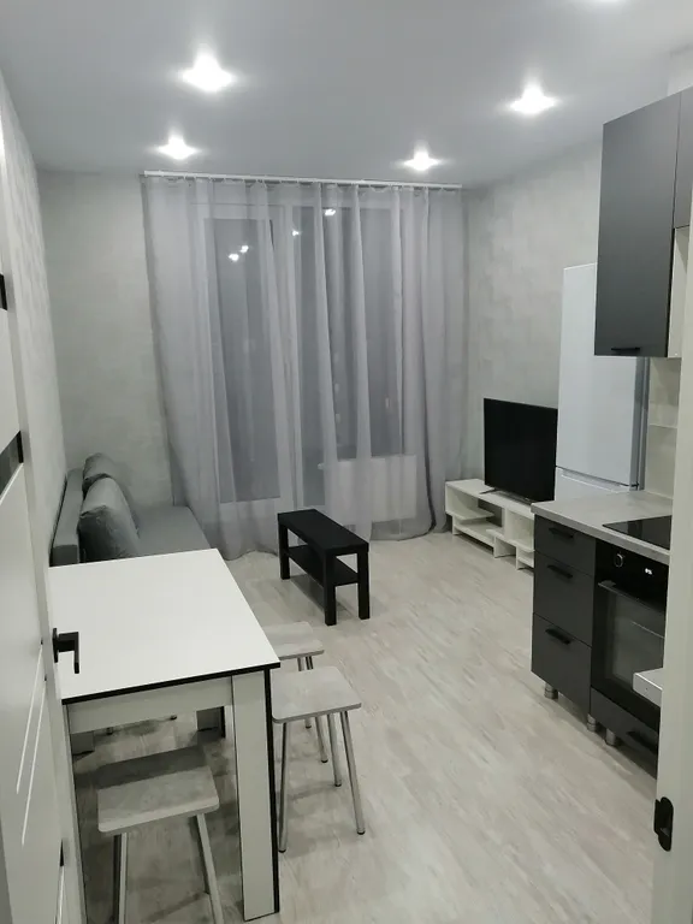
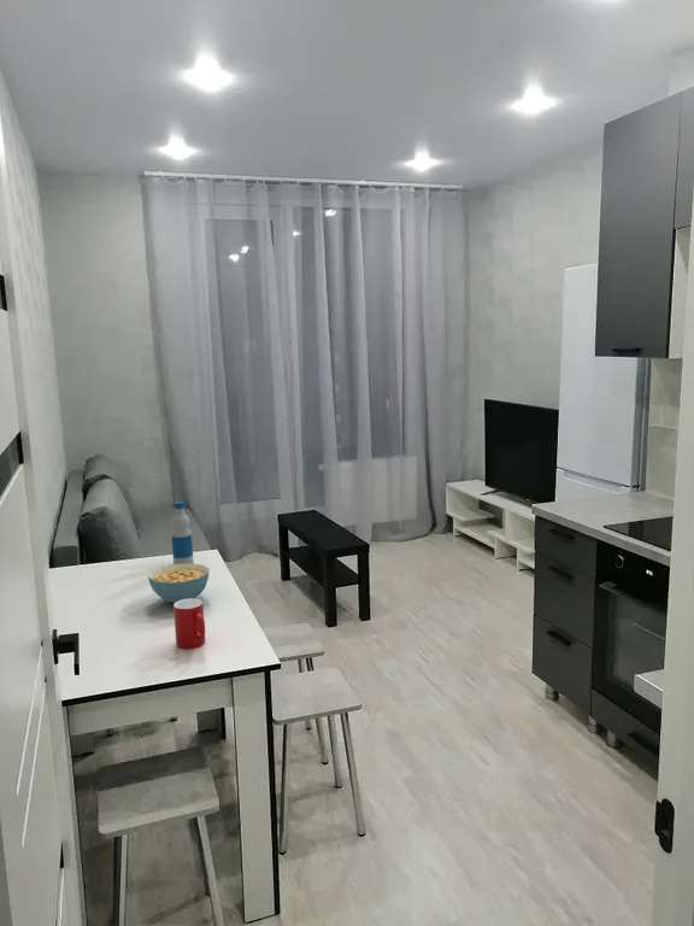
+ cup (190, 625)
+ bottle (181, 533)
+ cereal bowl (180, 586)
